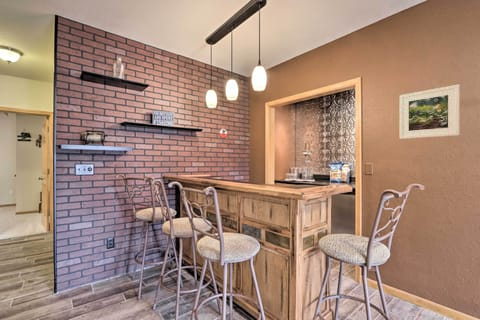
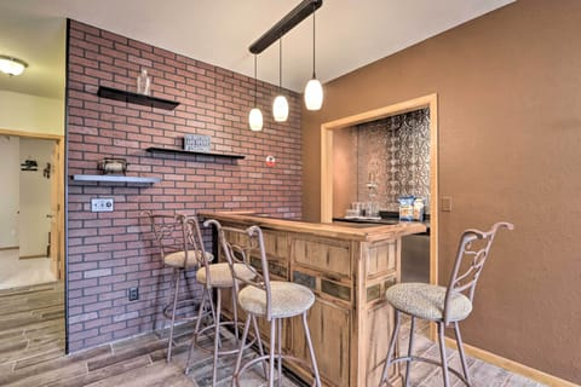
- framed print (427, 113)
